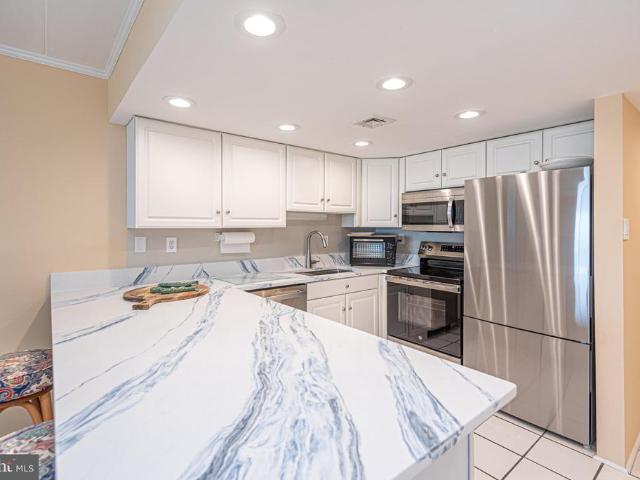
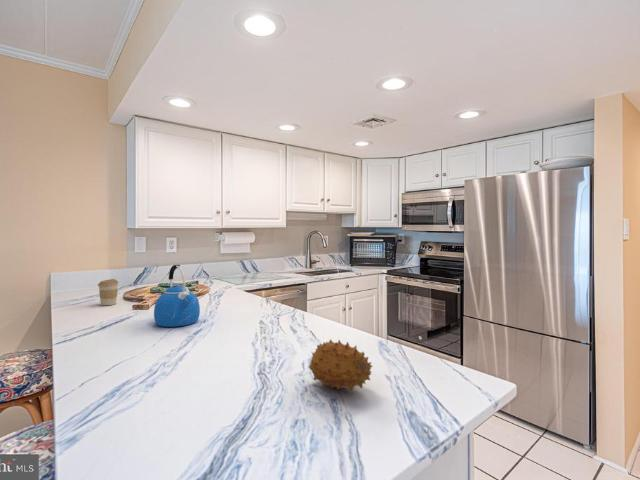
+ fruit (340, 364)
+ kettle (179, 294)
+ coffee cup (108, 291)
